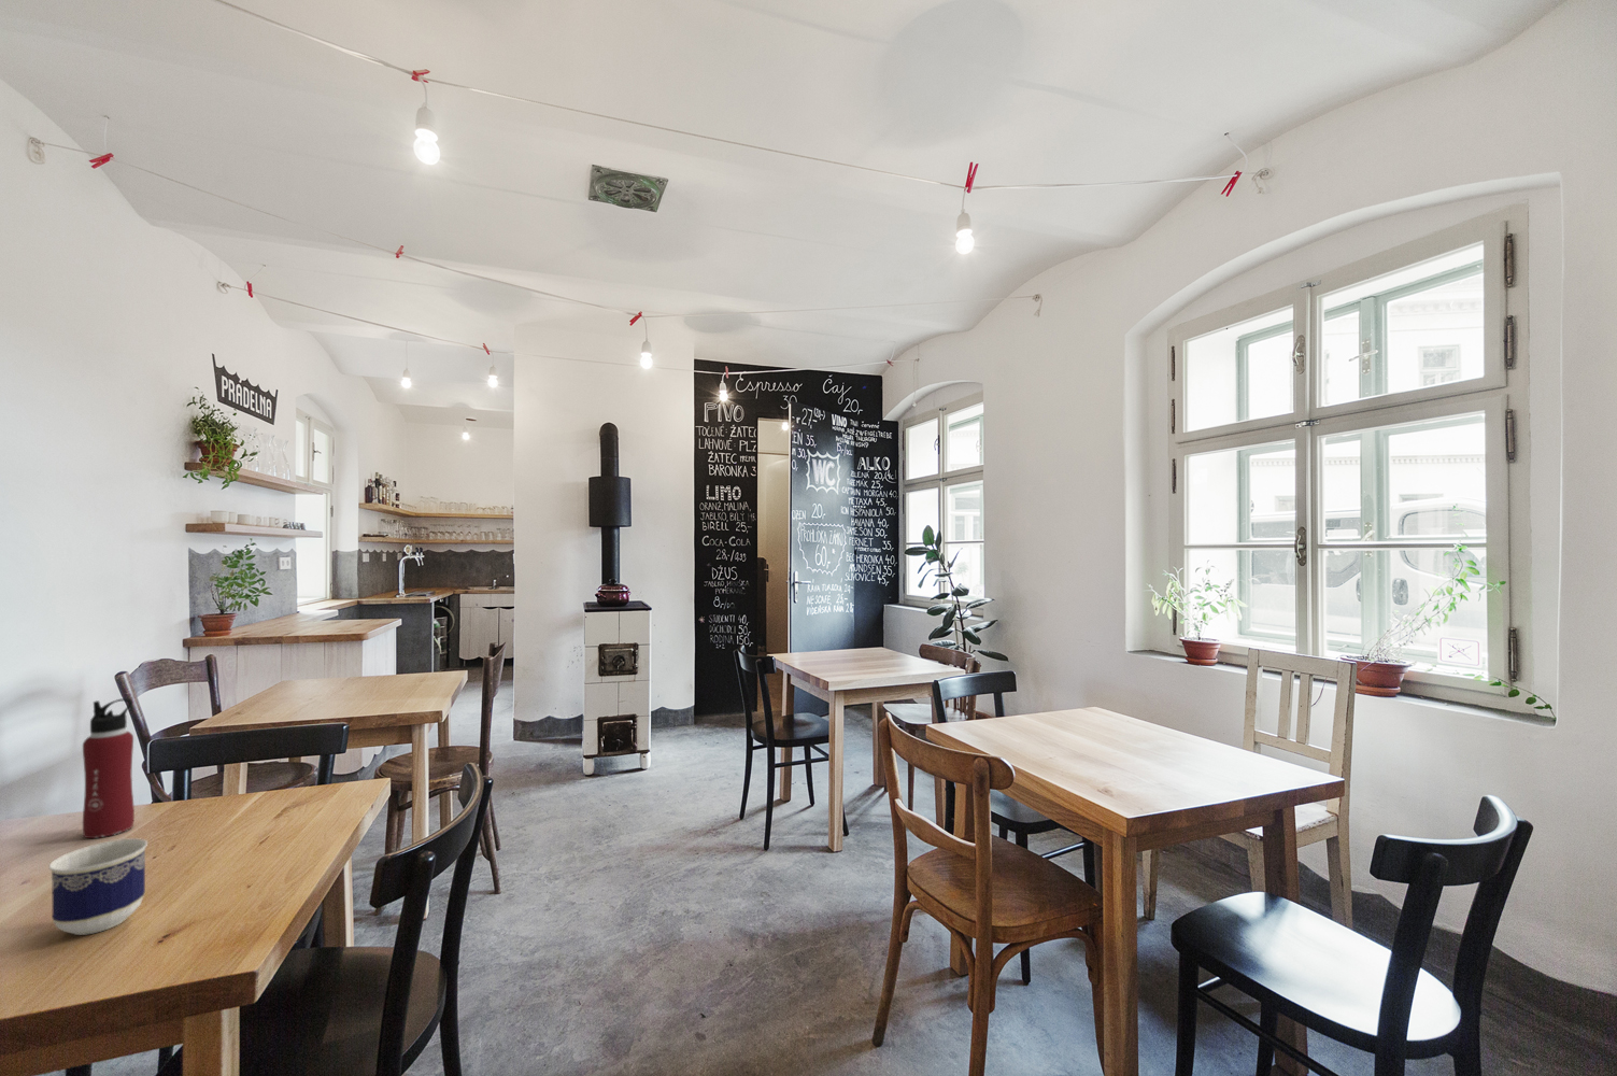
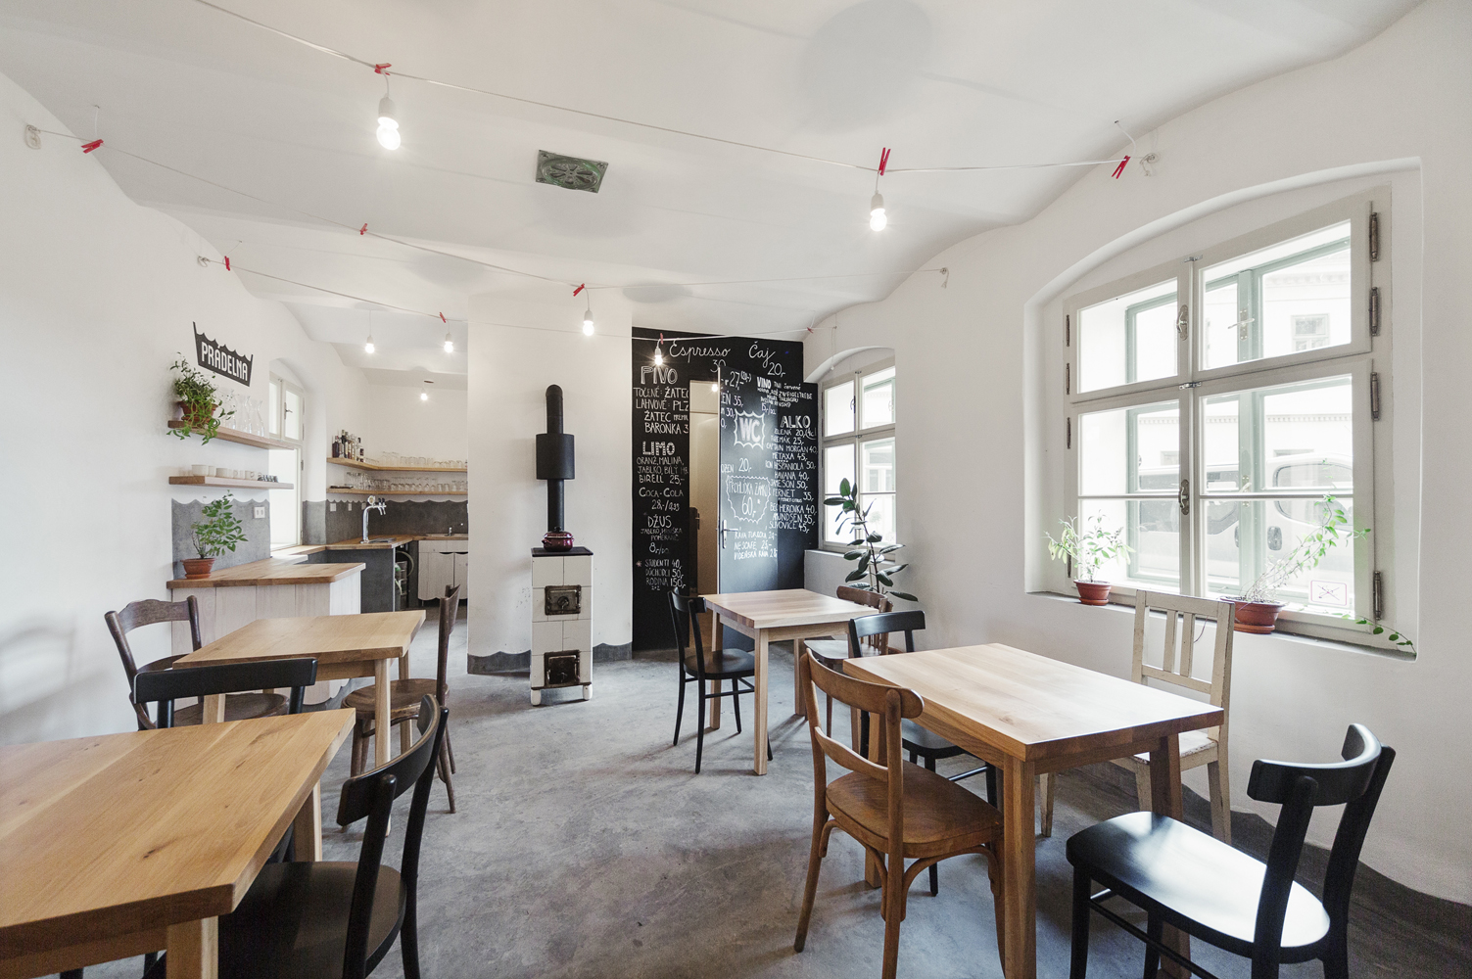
- water bottle (109, 765)
- cup (100, 885)
